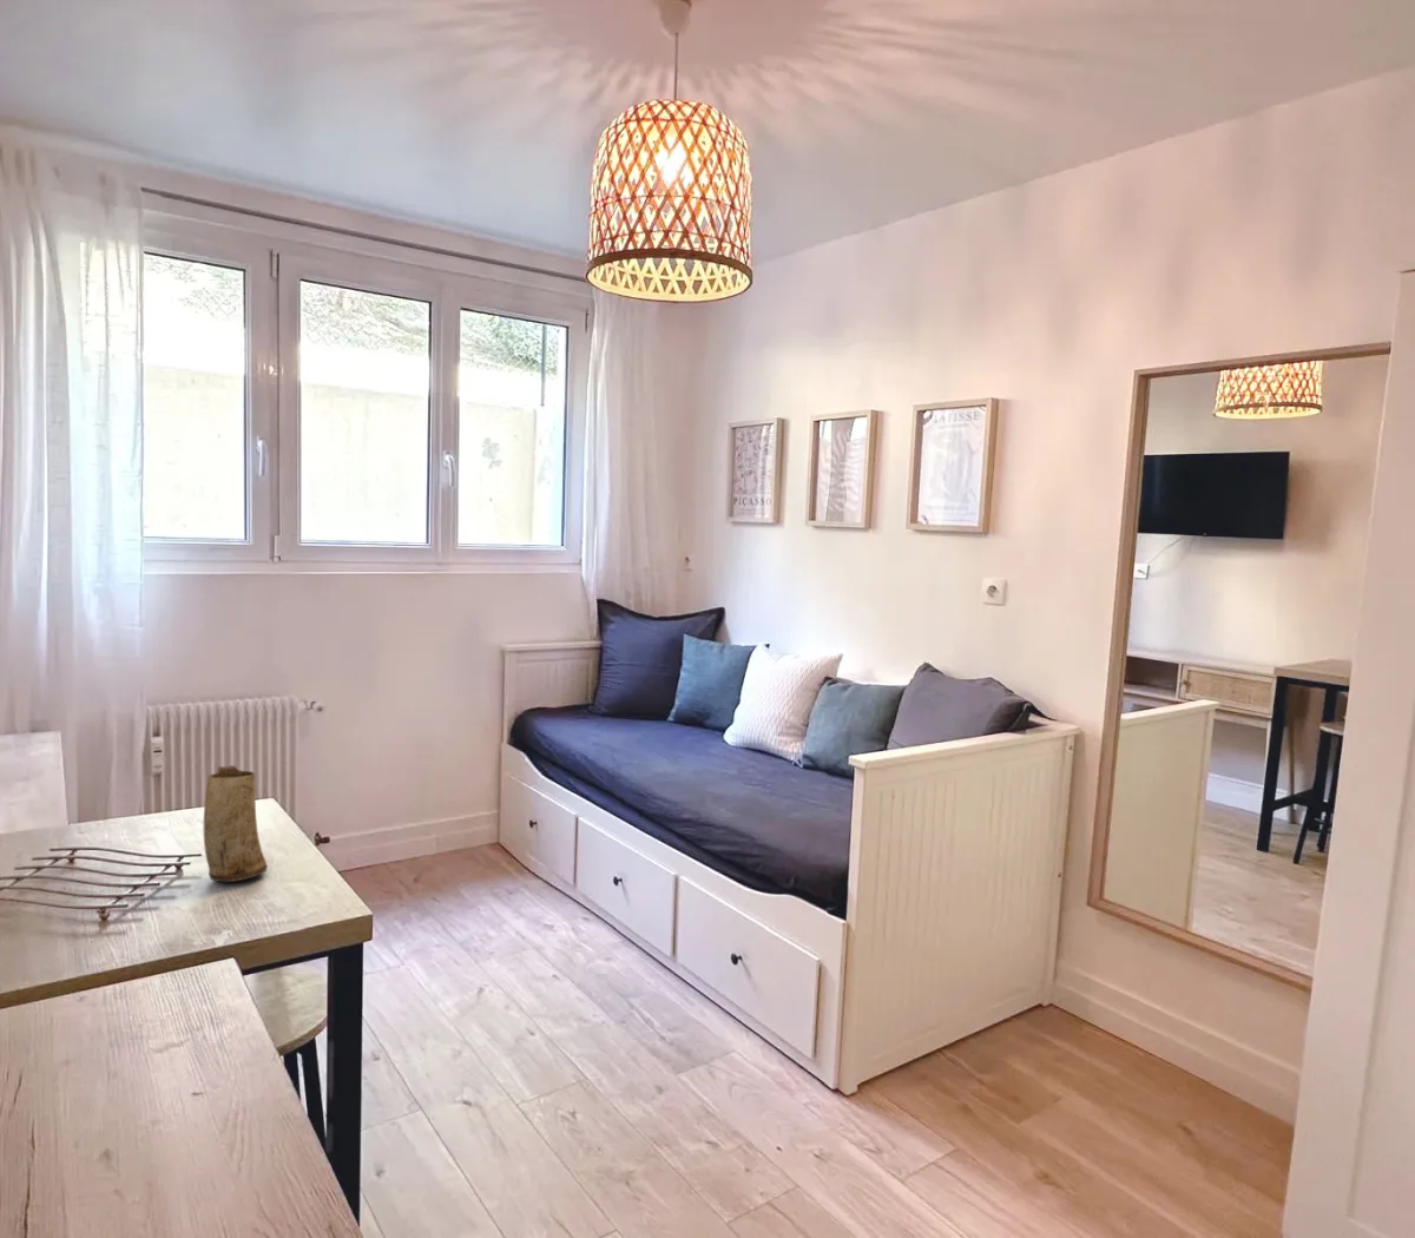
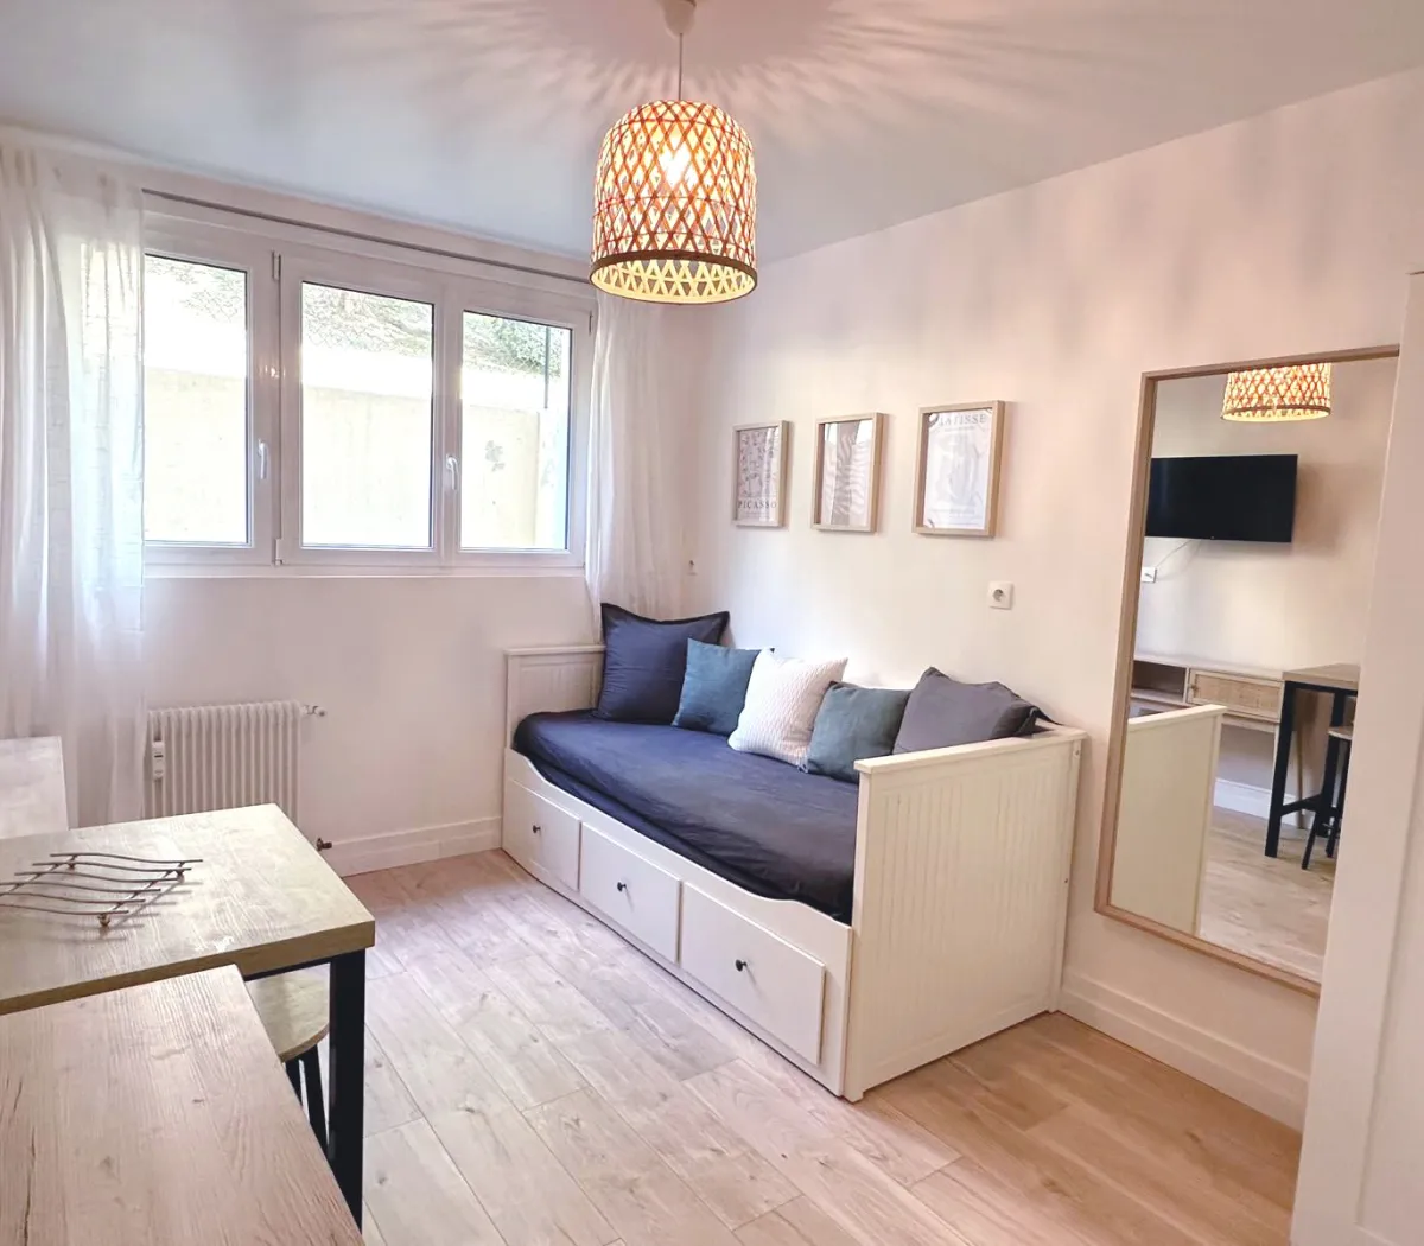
- mug (236, 821)
